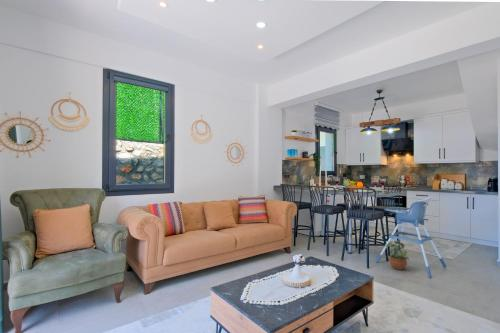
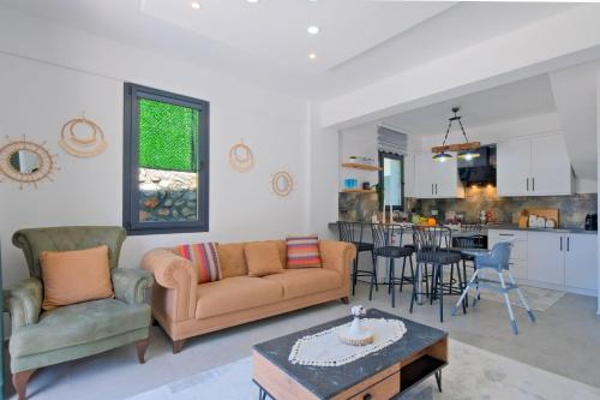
- potted plant (398, 253)
